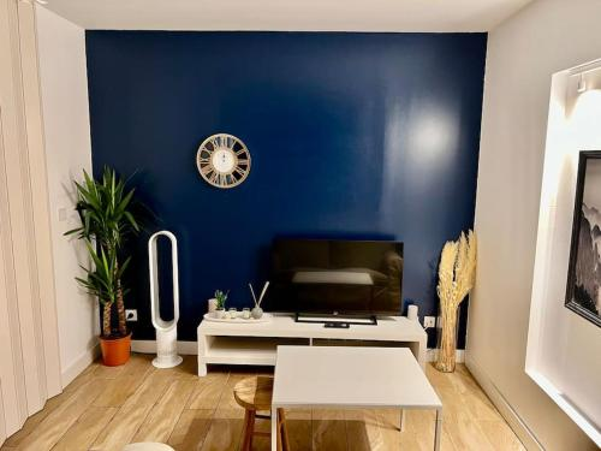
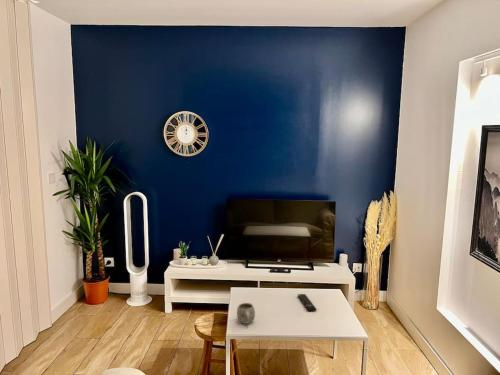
+ mug (246, 315)
+ remote control (306, 302)
